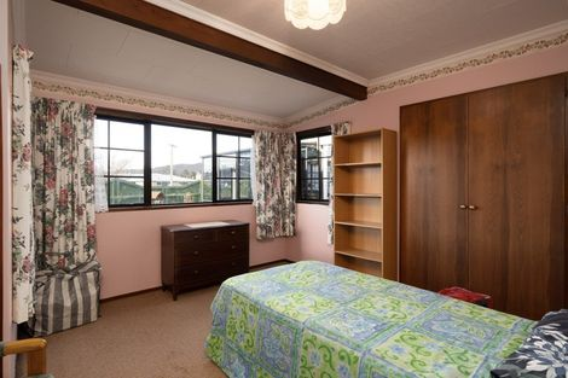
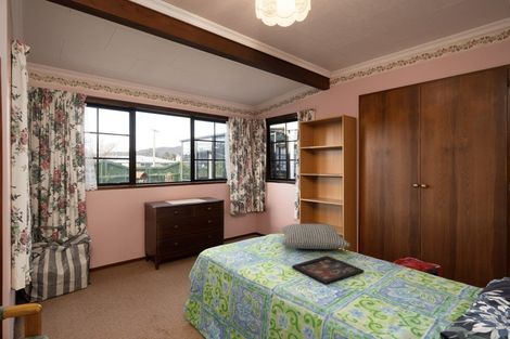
+ decorative tray (327, 268)
+ pillow (311, 235)
